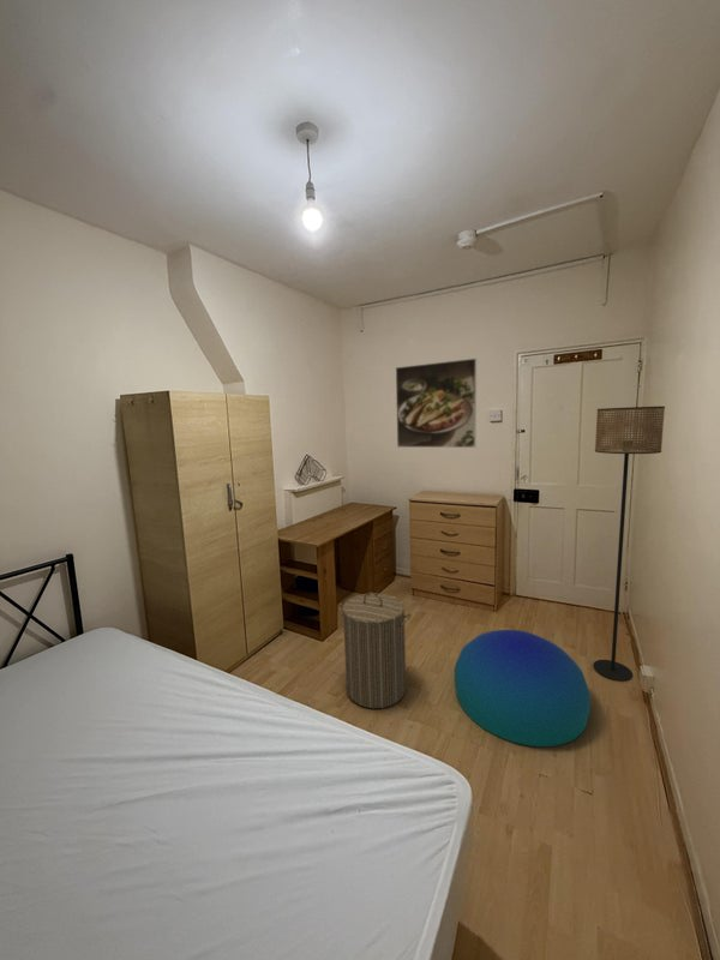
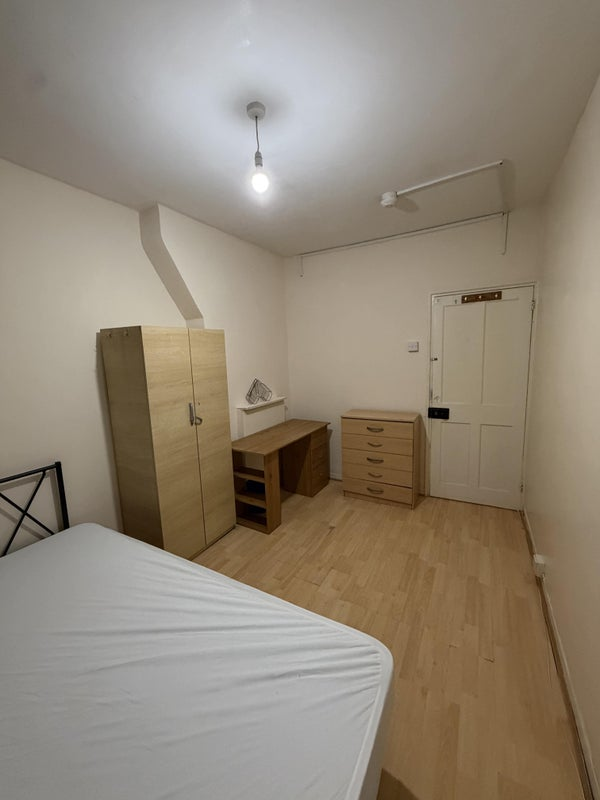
- pouf (518, 668)
- laundry hamper (374, 641)
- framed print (433, 406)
- floor lamp (620, 545)
